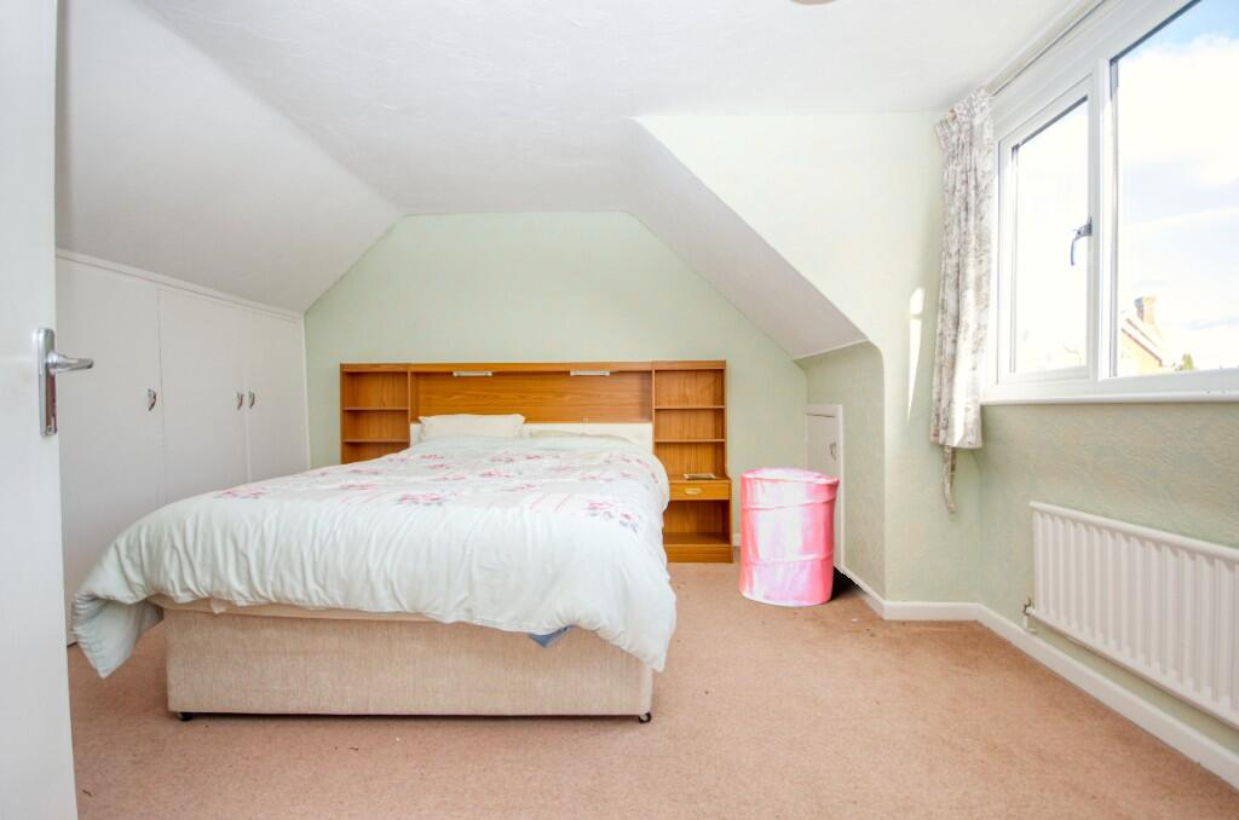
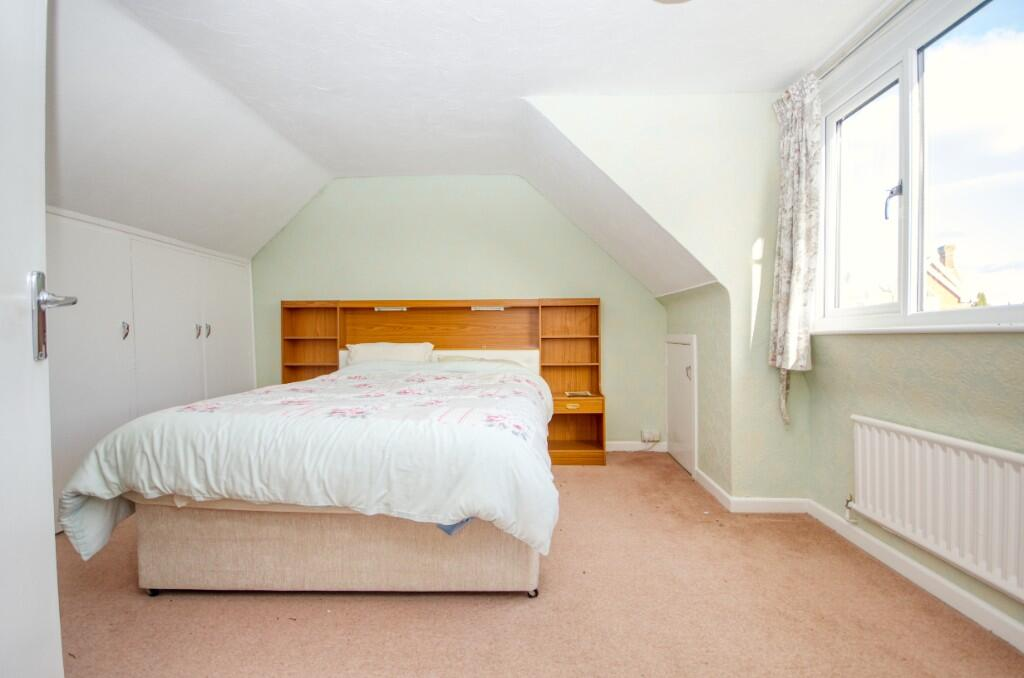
- laundry hamper (788, 531)
